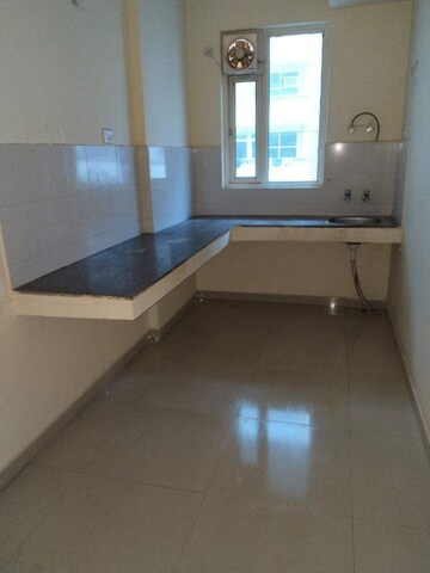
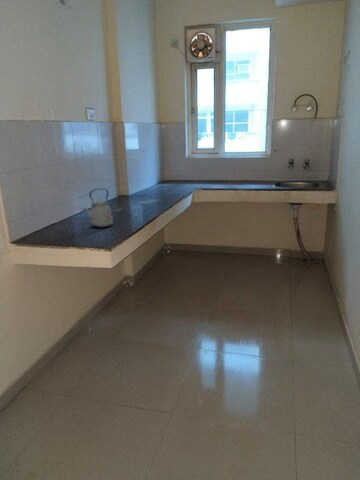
+ kettle (96, 208)
